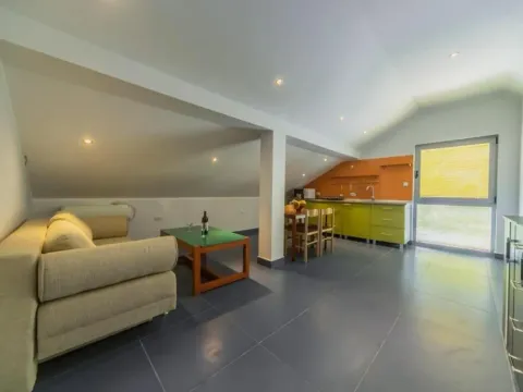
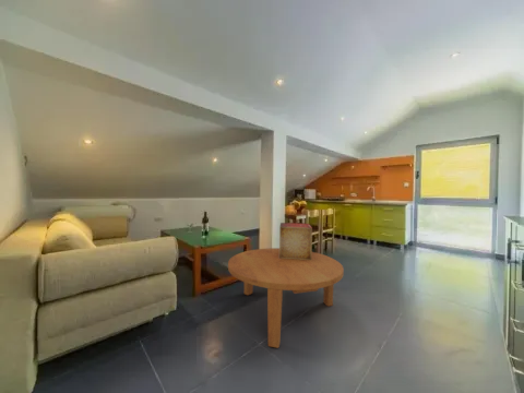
+ decorative box (295, 239)
+ coffee table (283, 286)
